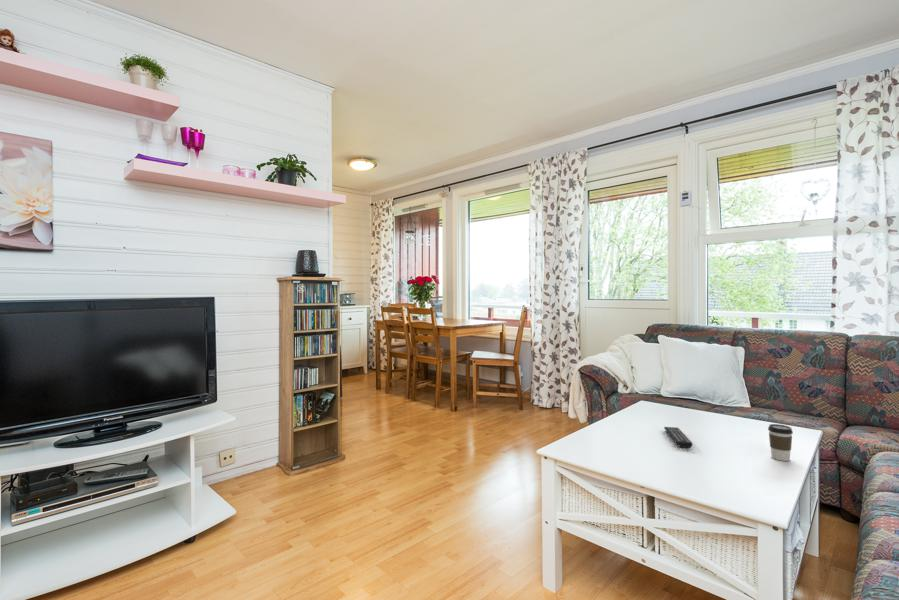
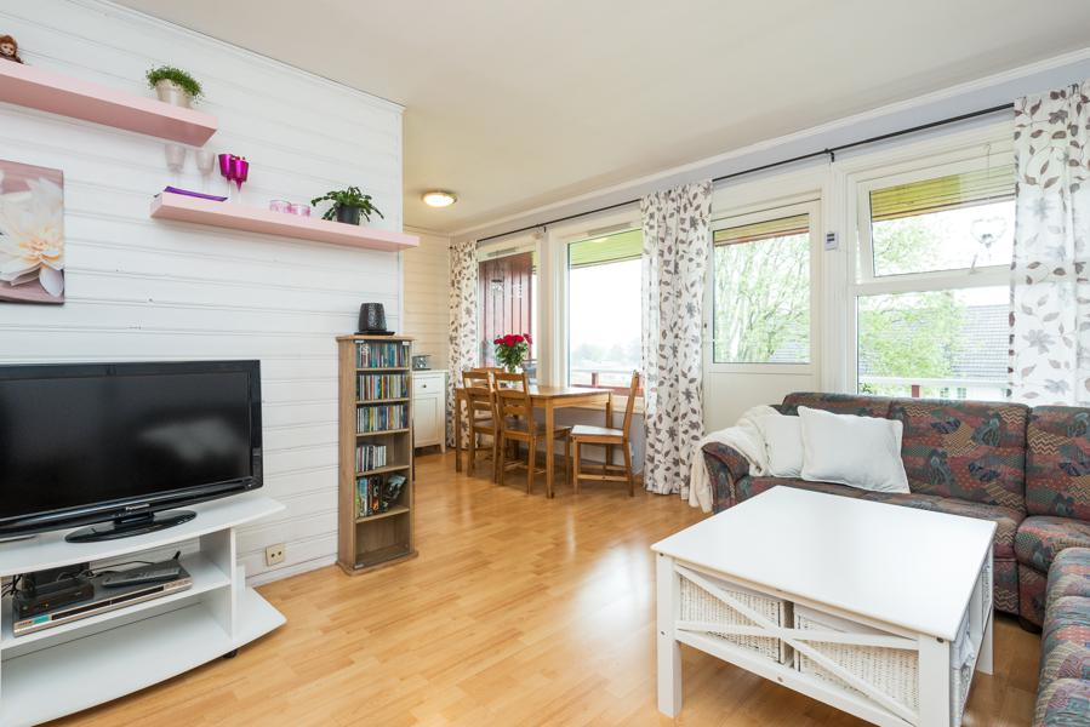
- remote control (677, 436)
- coffee cup (780, 442)
